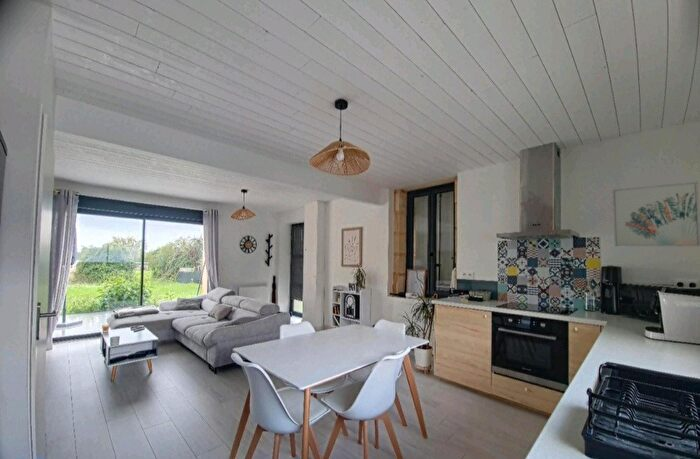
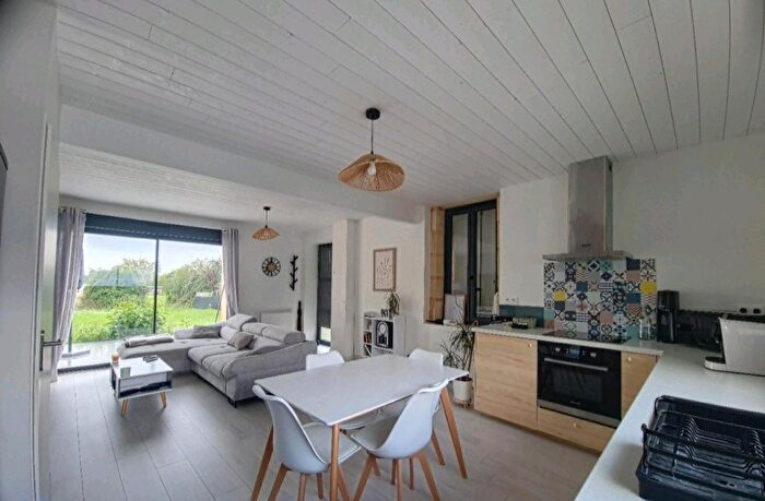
- wall art (653, 216)
